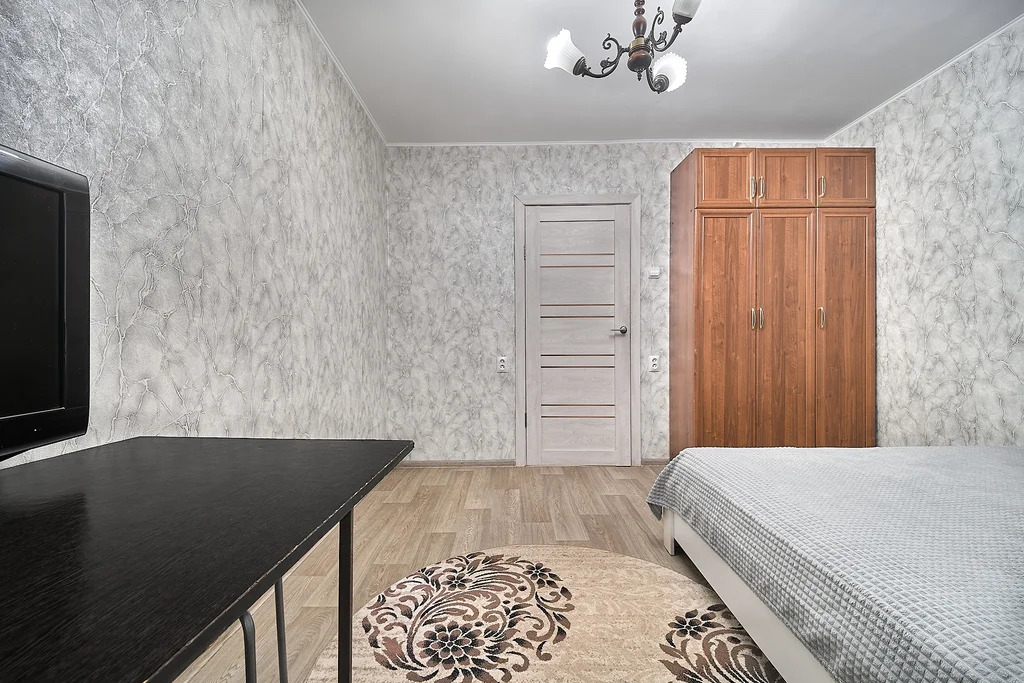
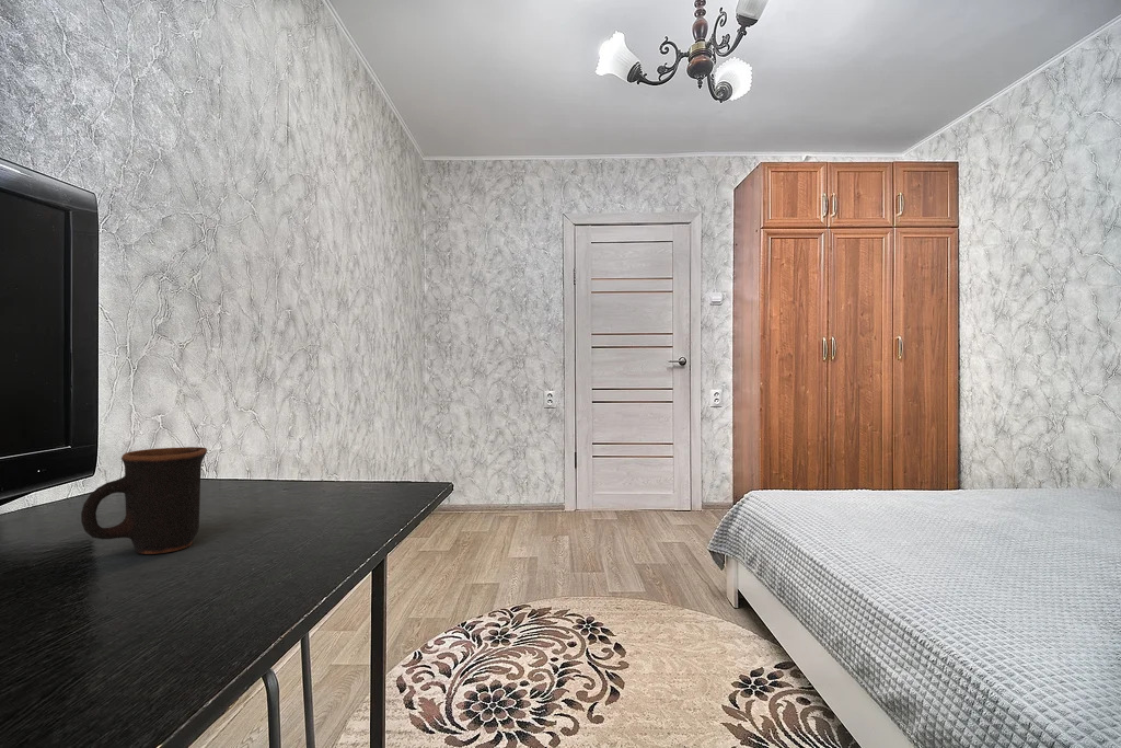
+ mug (148, 500)
